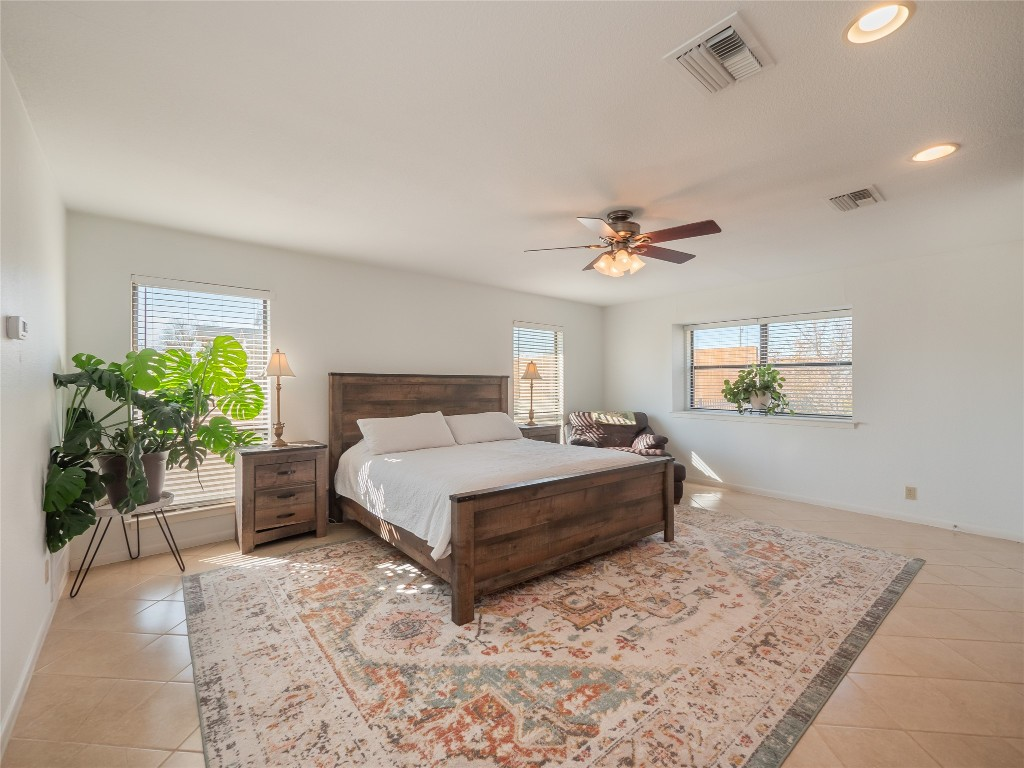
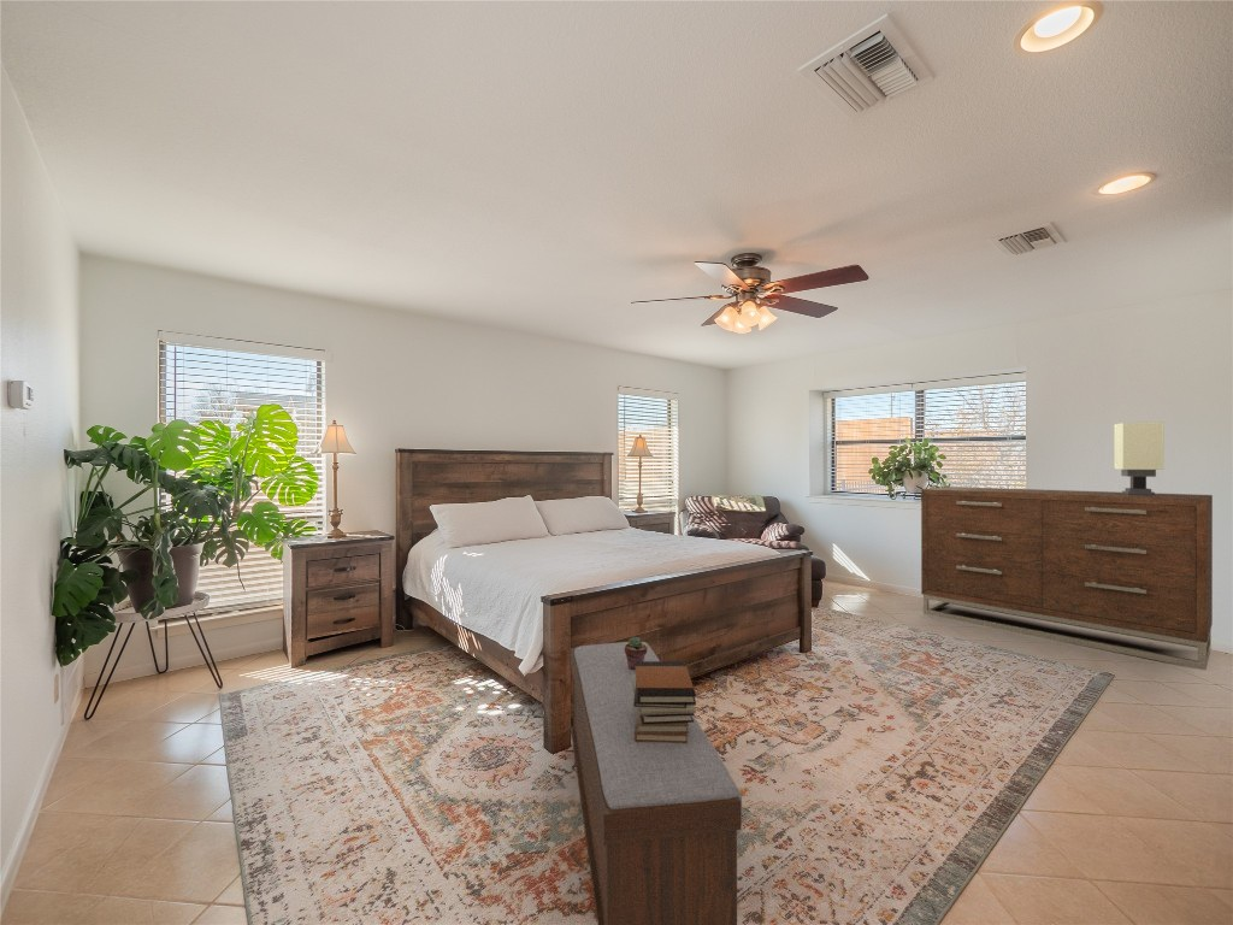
+ potted succulent (635, 652)
+ dresser (1051, 560)
+ table lamp (1138, 458)
+ book stack (661, 697)
+ bench (633, 758)
